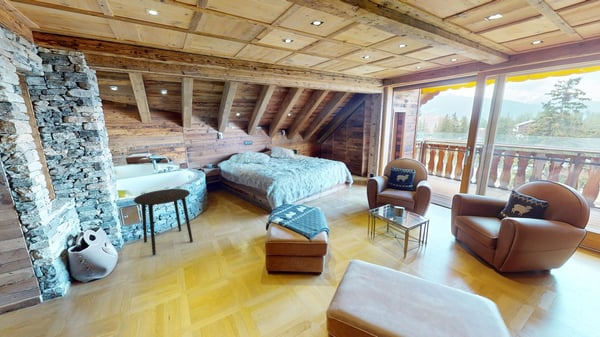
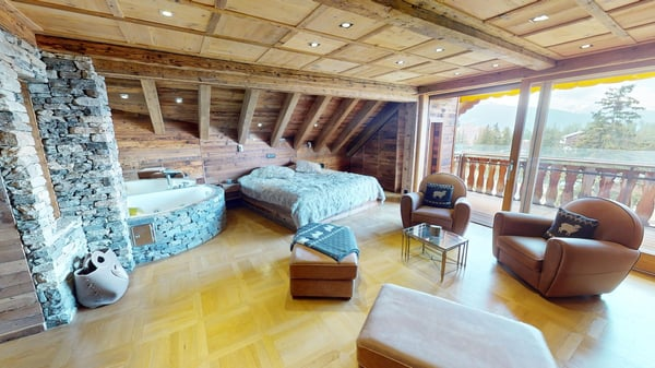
- side table (176, 216)
